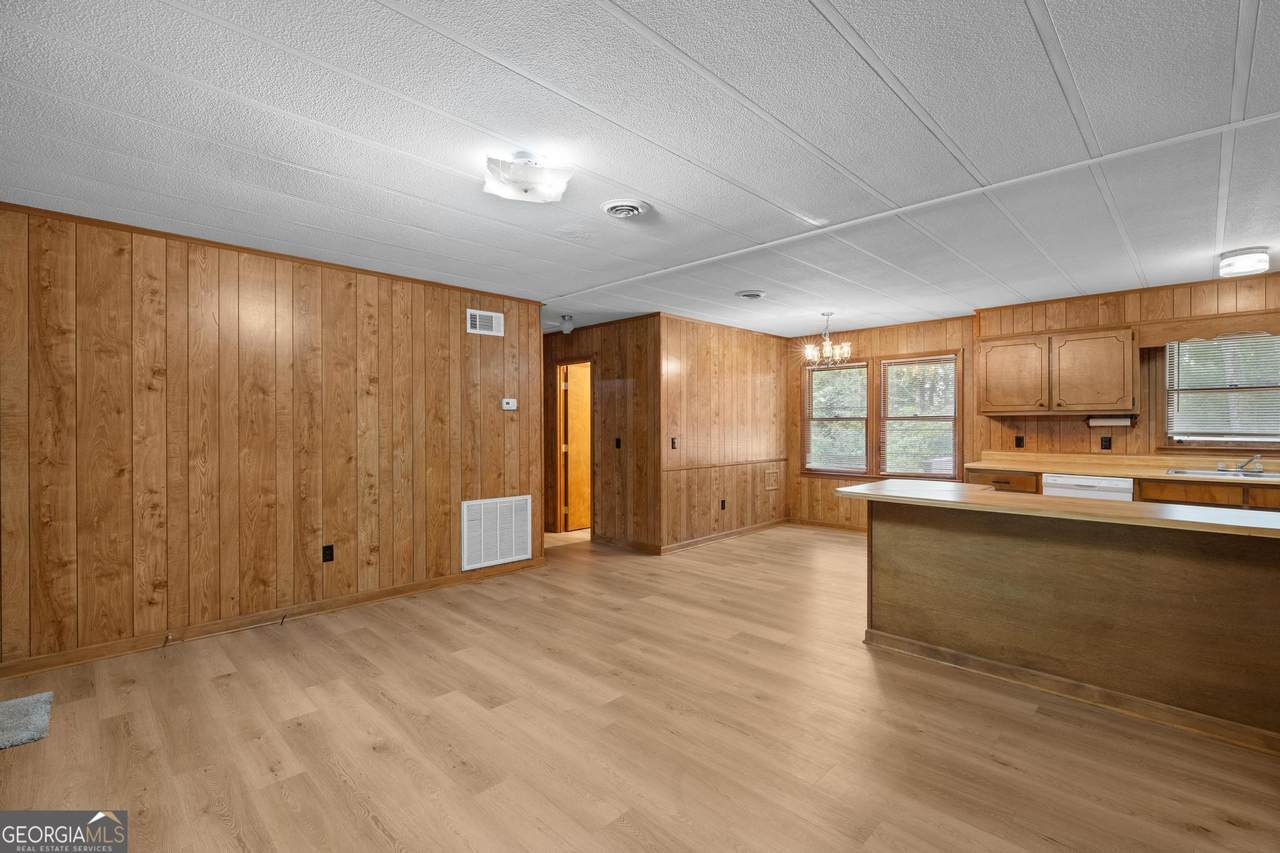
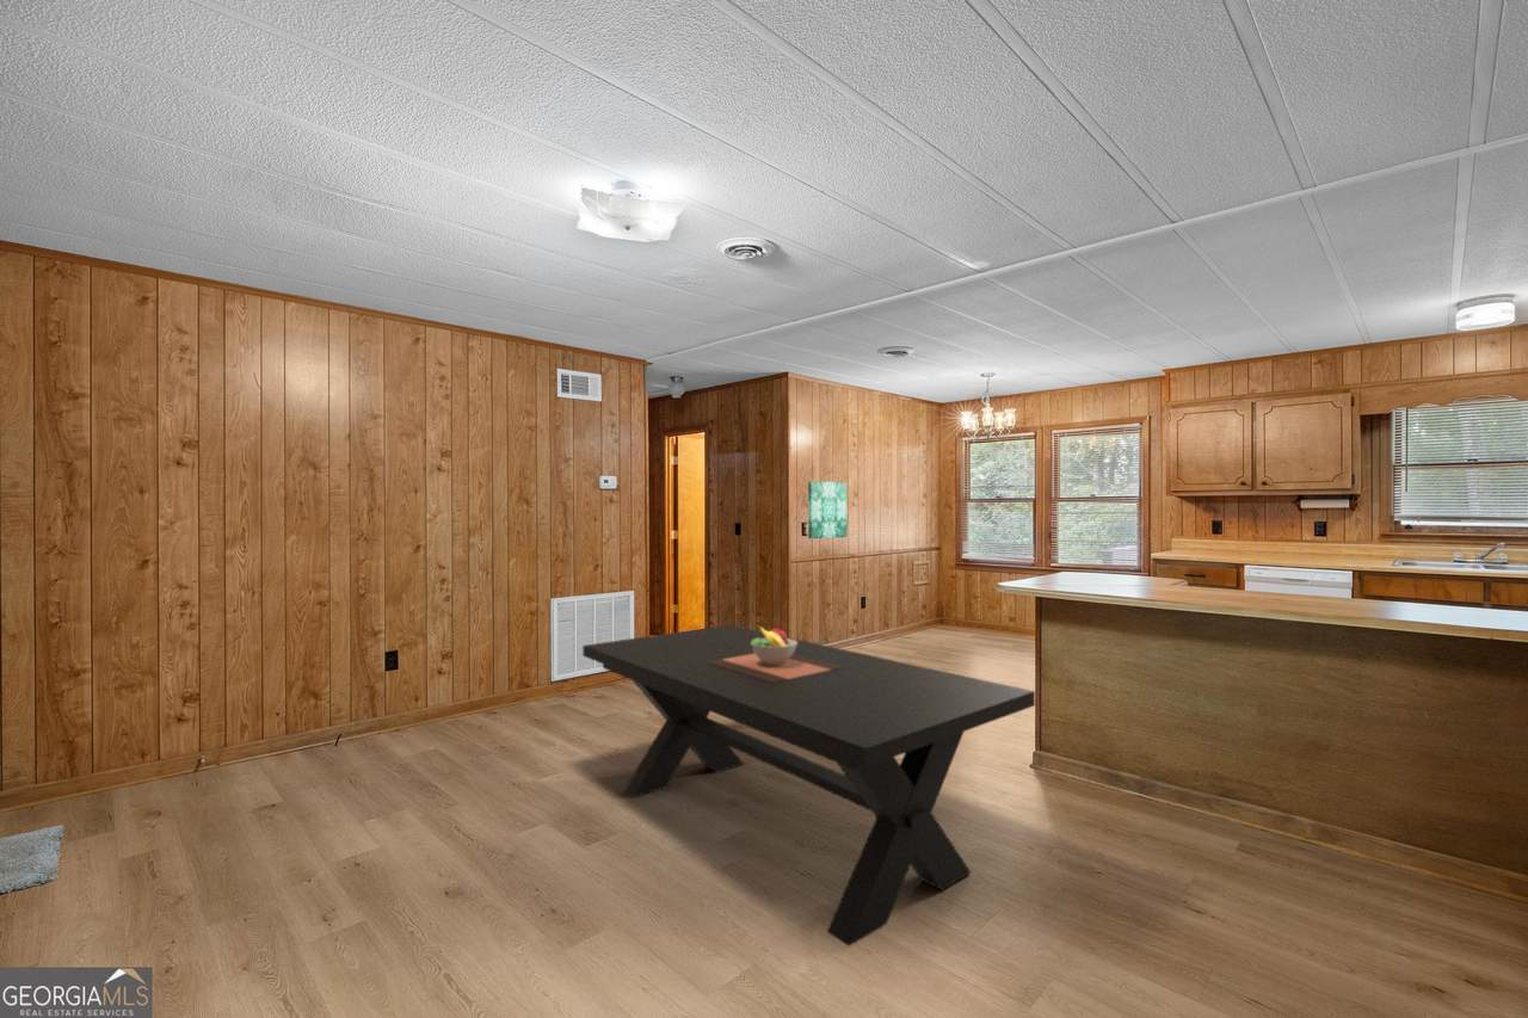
+ dining table (774, 724)
+ wall art (827, 510)
